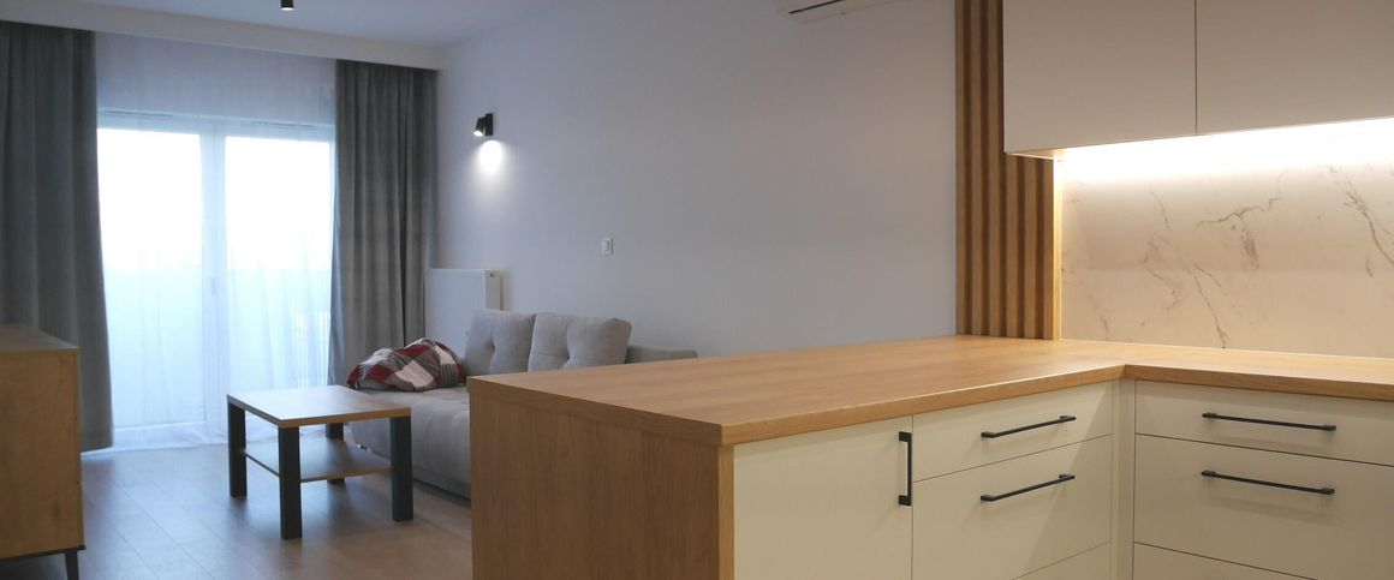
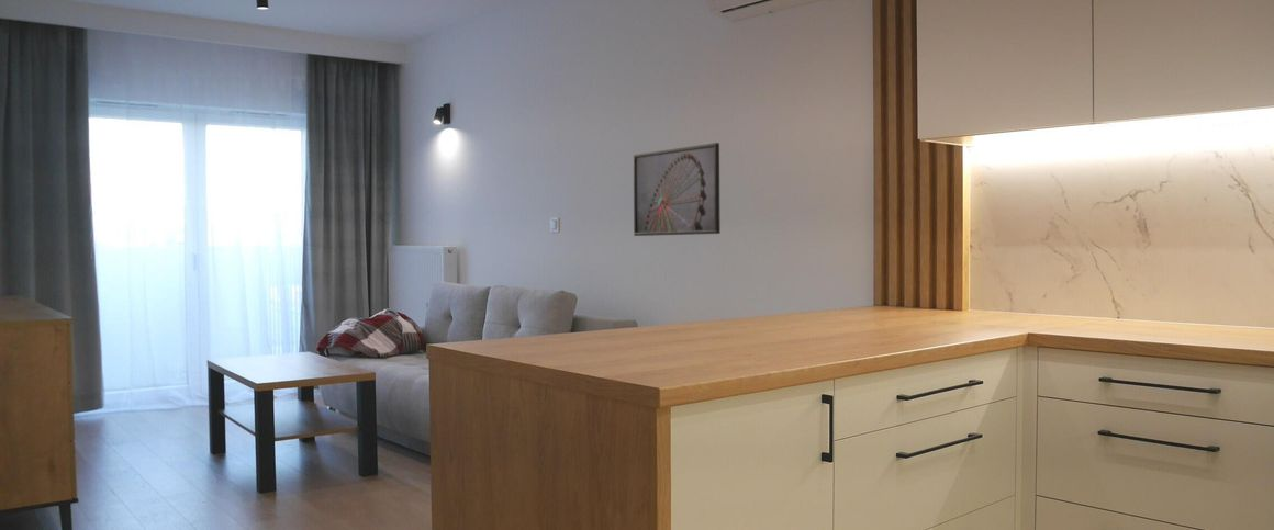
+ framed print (673, 191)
